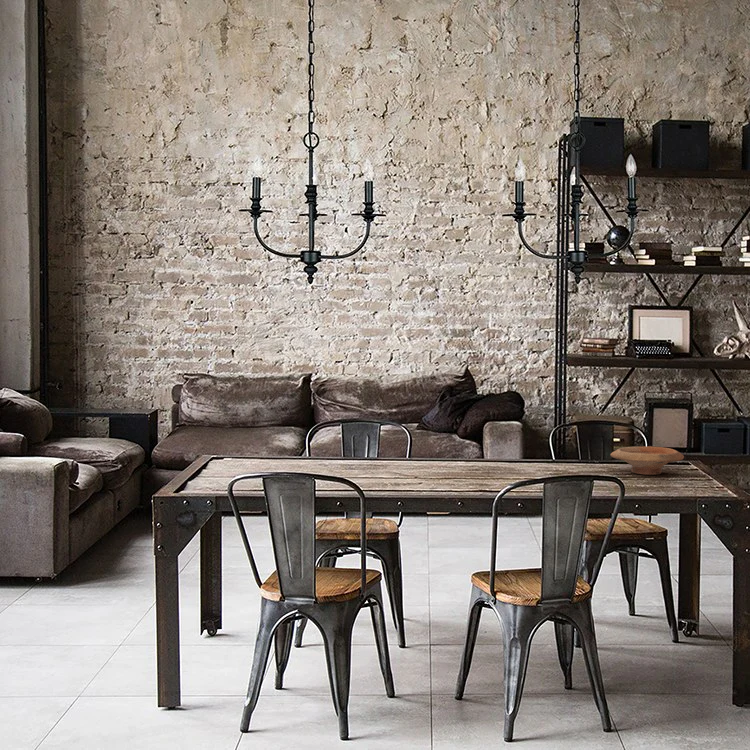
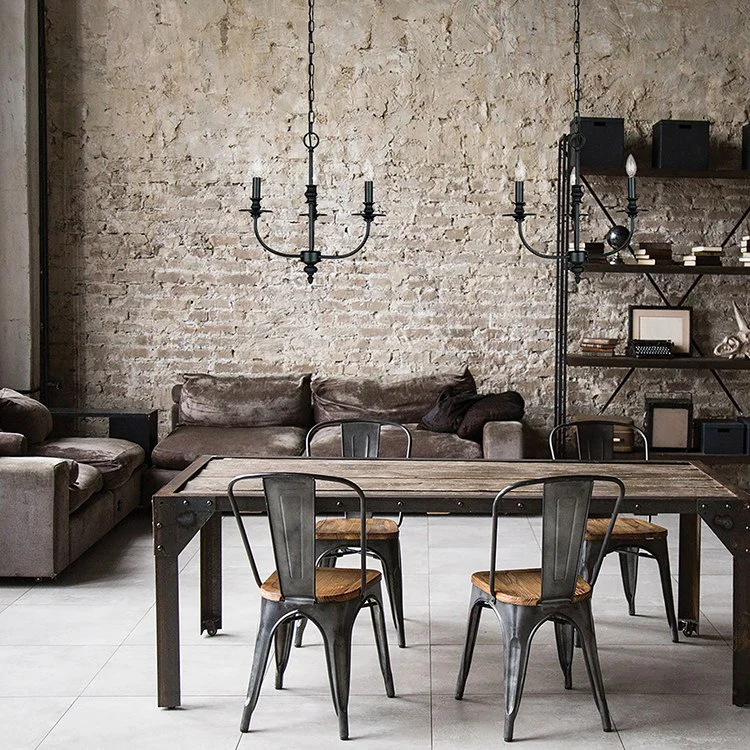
- wooden bowl (646, 461)
